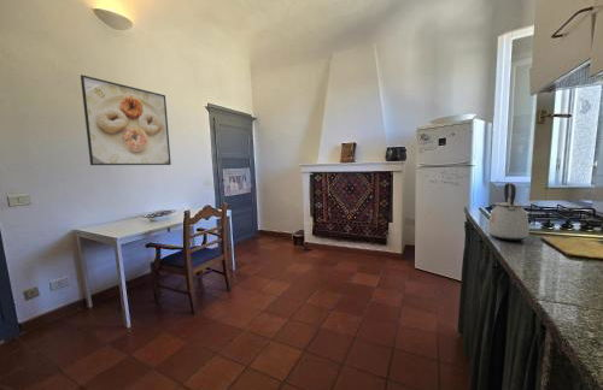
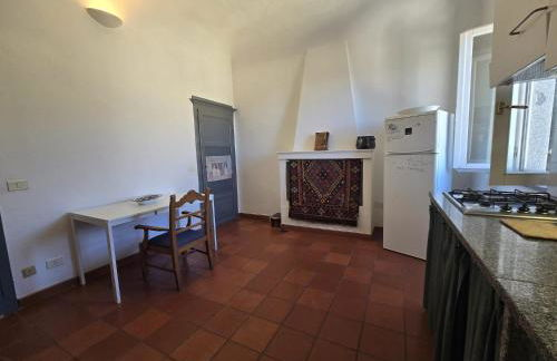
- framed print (131, 126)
- kettle (507, 209)
